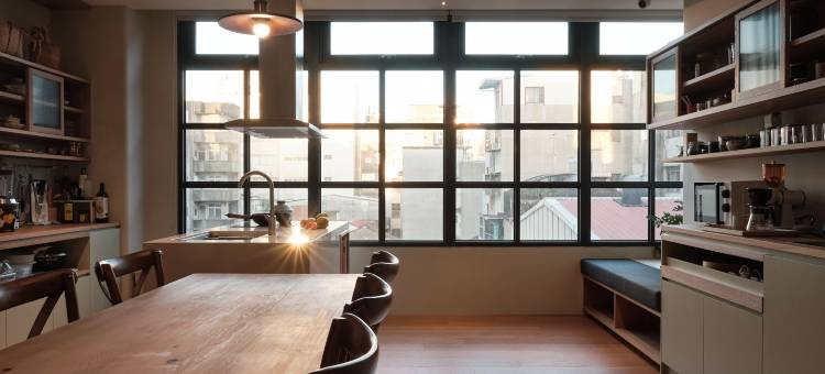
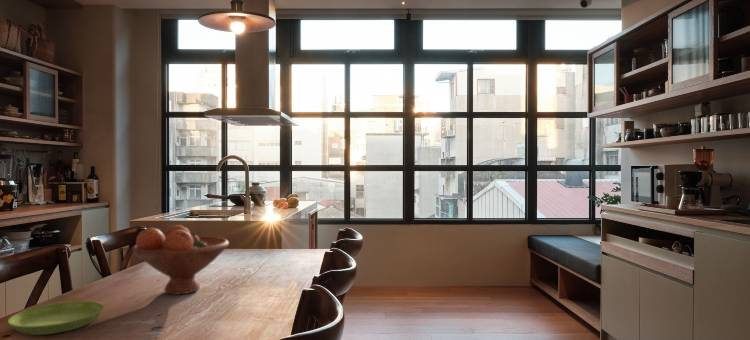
+ saucer (58, 318)
+ fruit bowl (182, 257)
